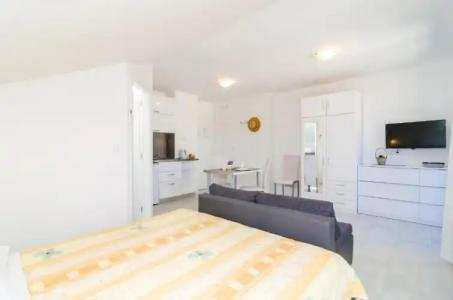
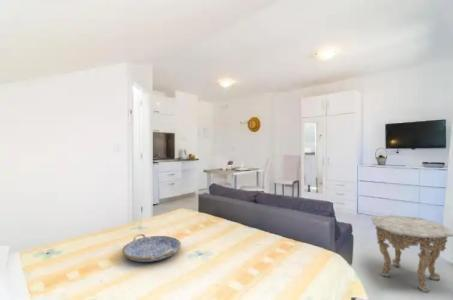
+ side table (409, 248)
+ serving tray (152, 247)
